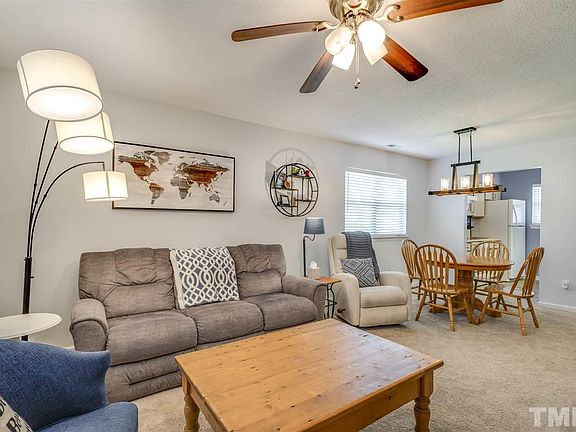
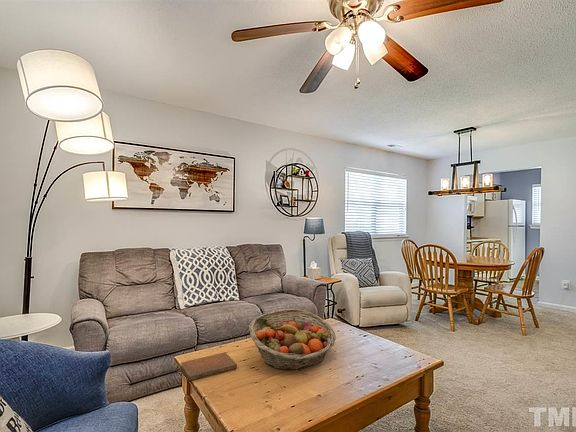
+ notebook (208, 365)
+ fruit basket (292, 337)
